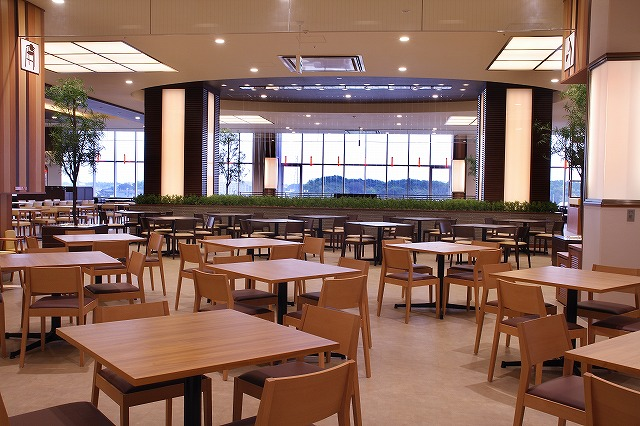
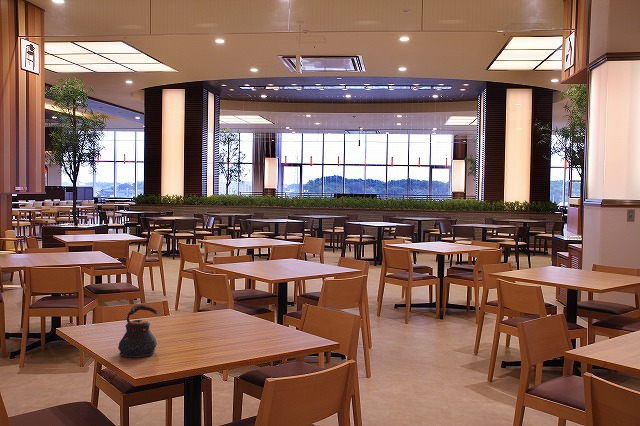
+ teapot (137, 329)
